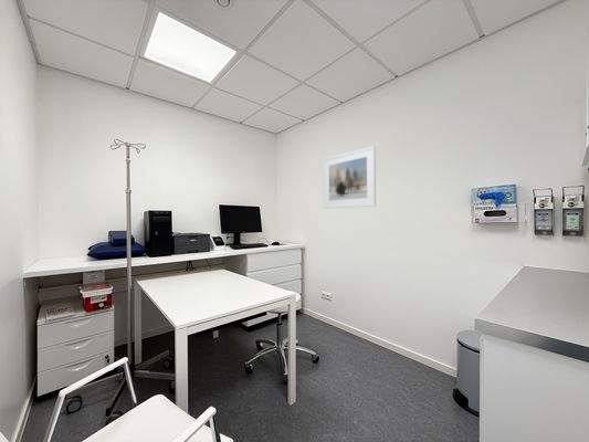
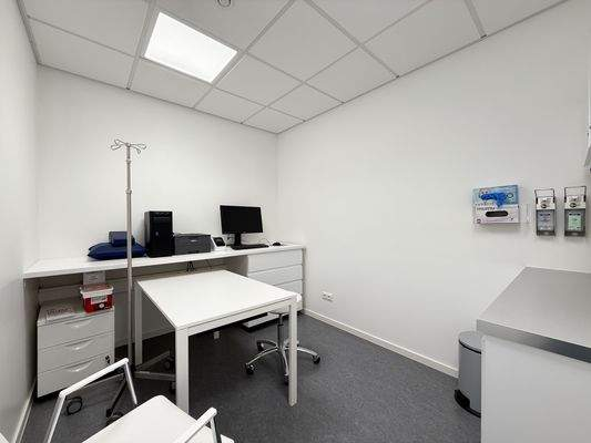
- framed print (346, 180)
